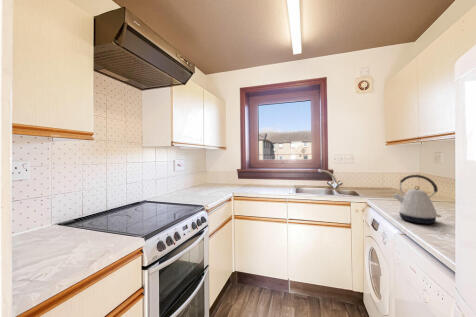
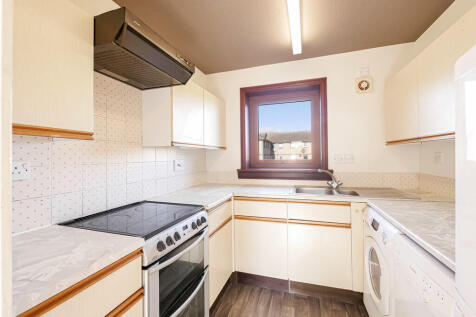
- kettle (415, 197)
